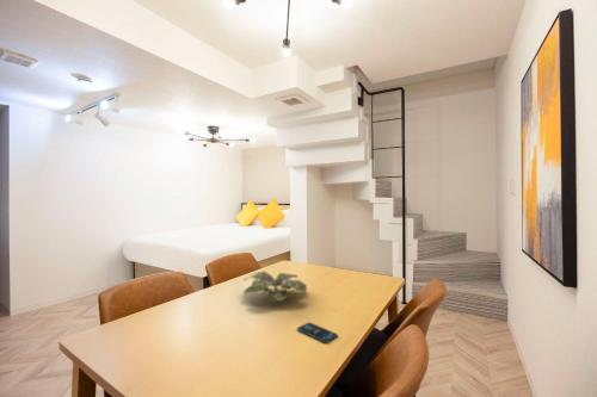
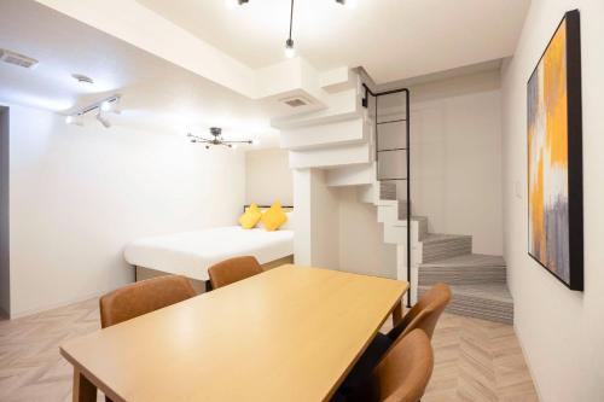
- plant (276, 286)
- smartphone (316, 331)
